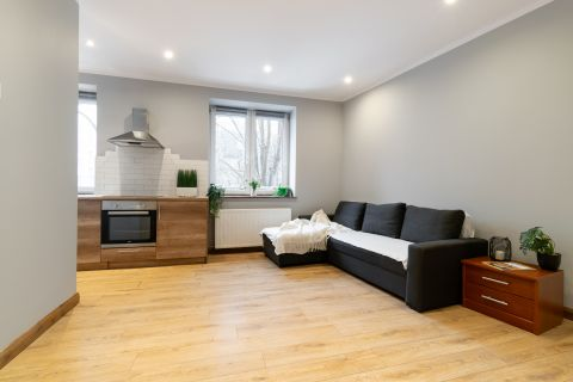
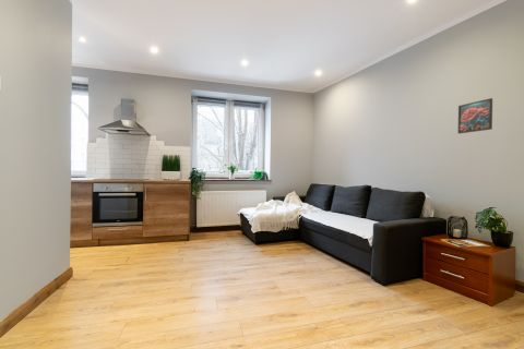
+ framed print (474, 117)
